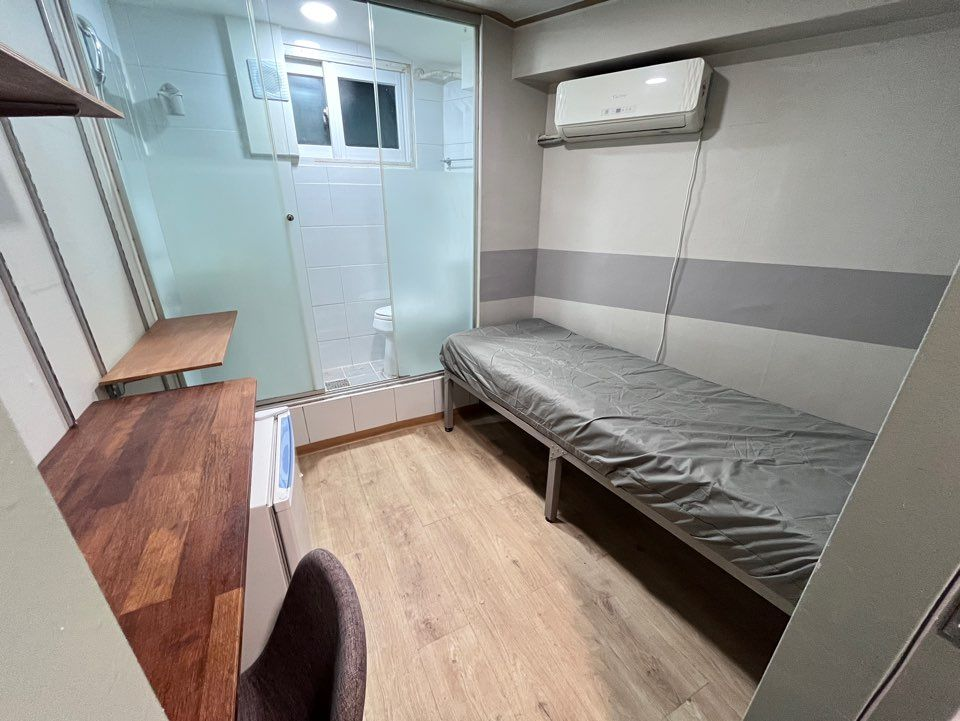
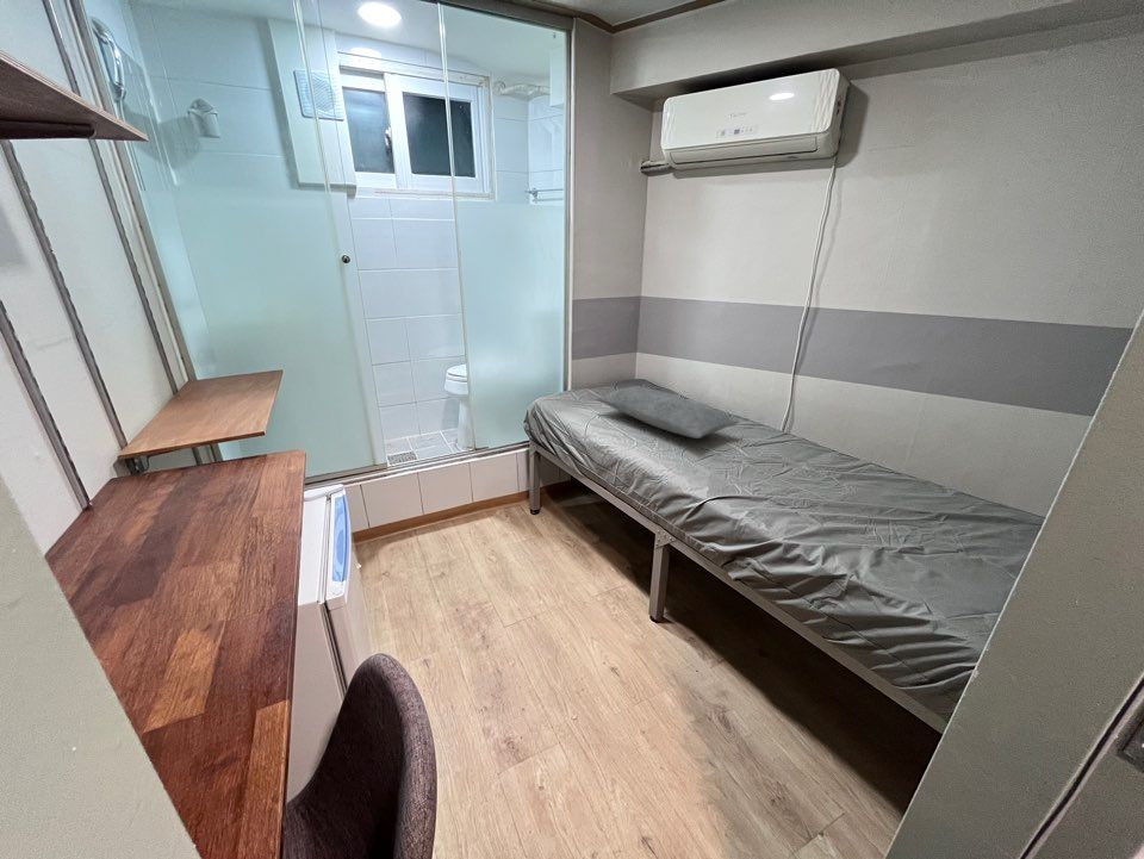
+ pillow (663, 410)
